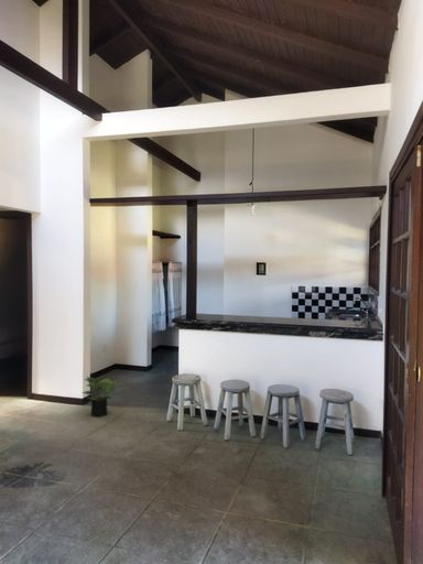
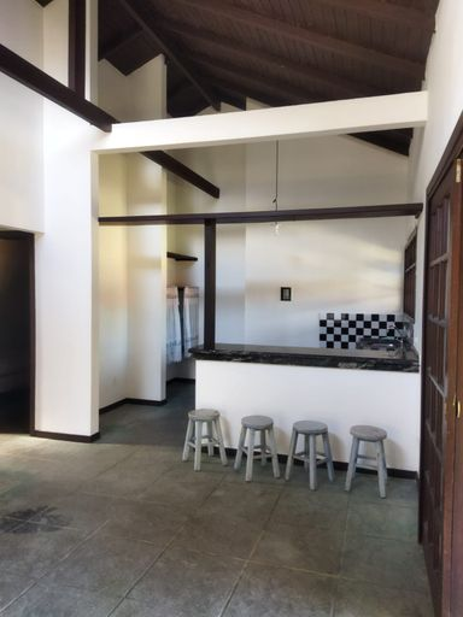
- potted plant (97, 393)
